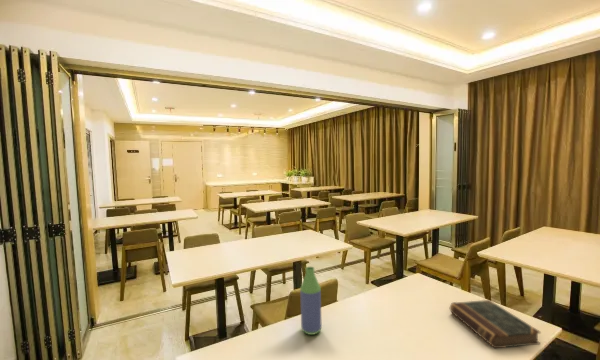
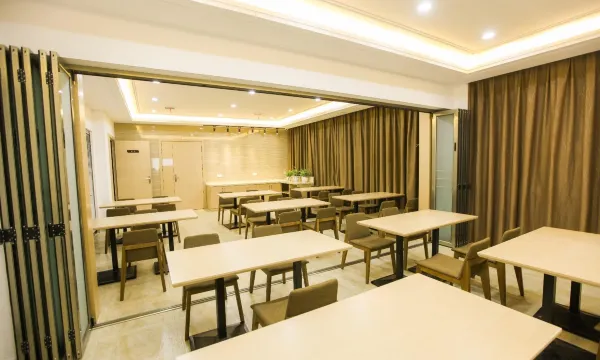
- bottle (310, 299)
- book (490, 321)
